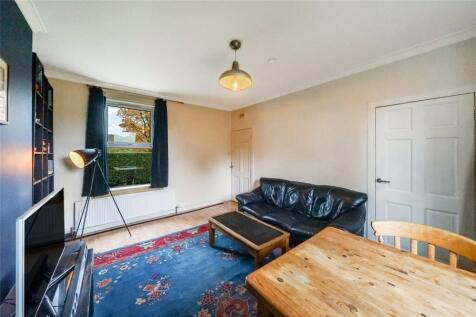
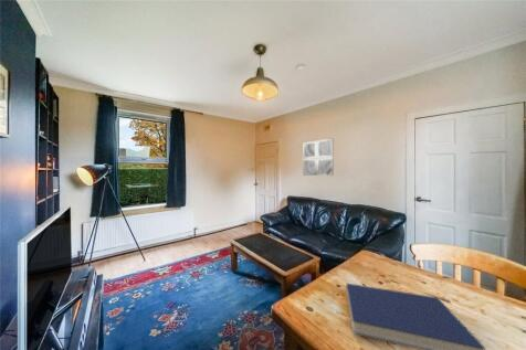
+ book (398, 310)
+ wall art (317, 157)
